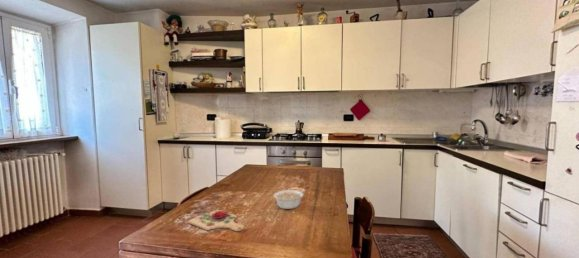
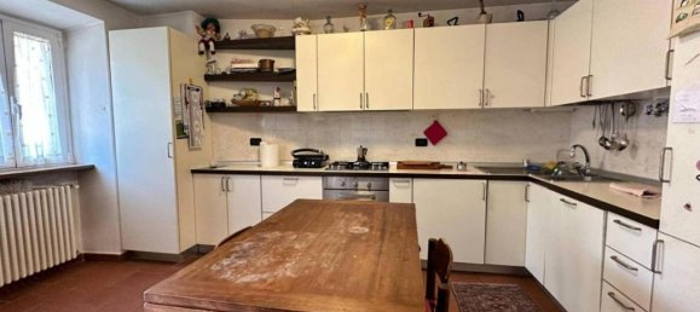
- cutting board (221, 219)
- legume (289, 198)
